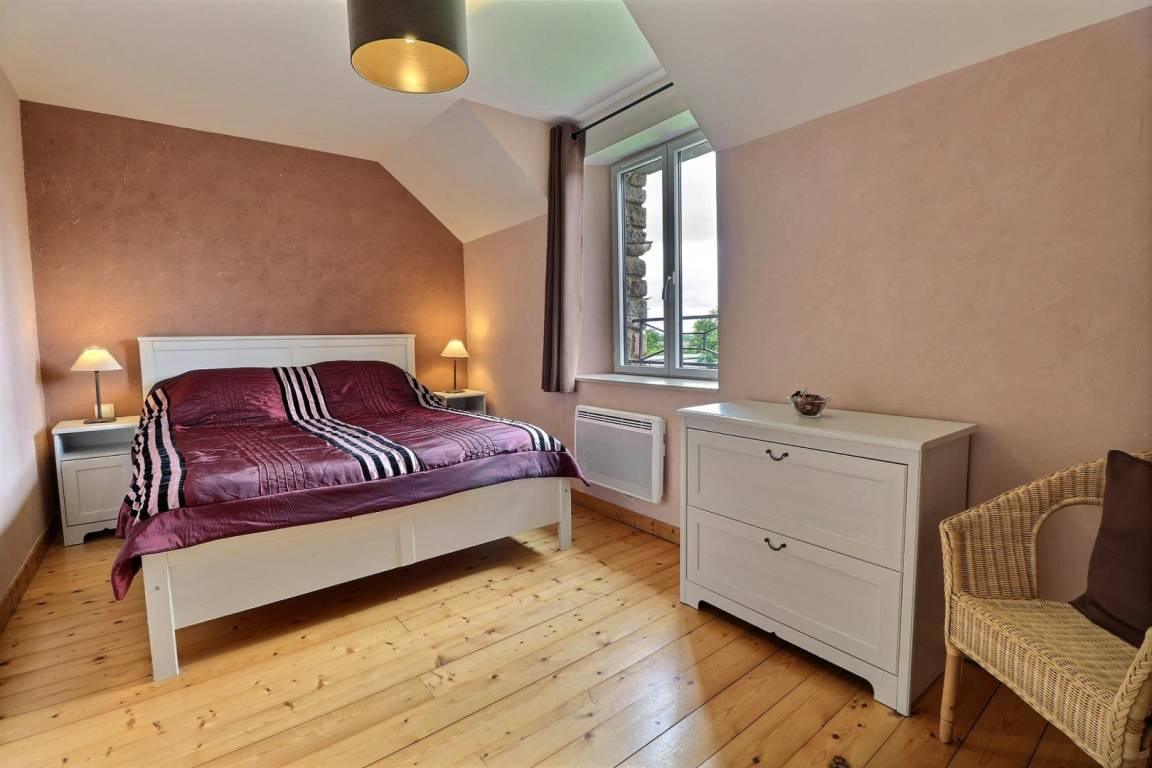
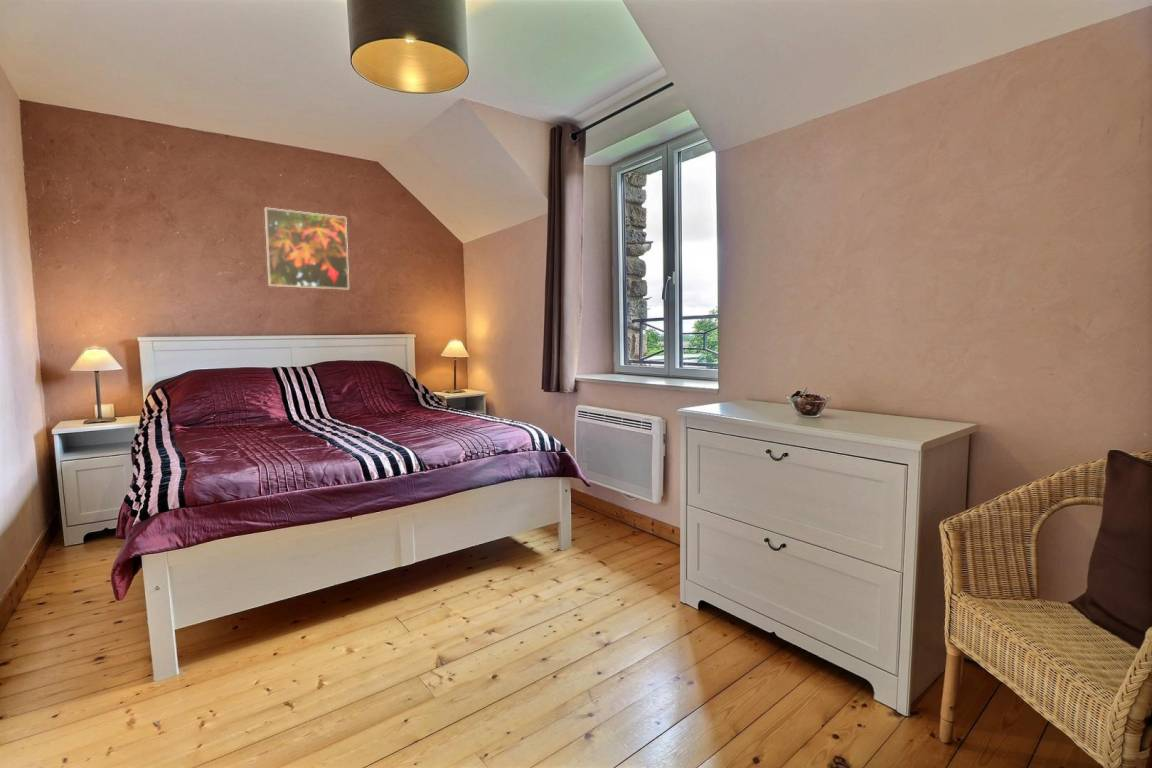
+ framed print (308, 250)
